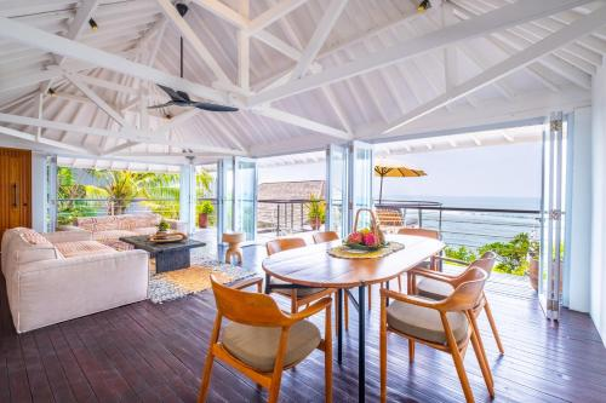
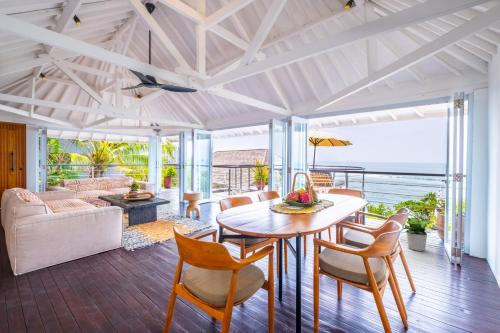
+ potted plant (418, 234)
